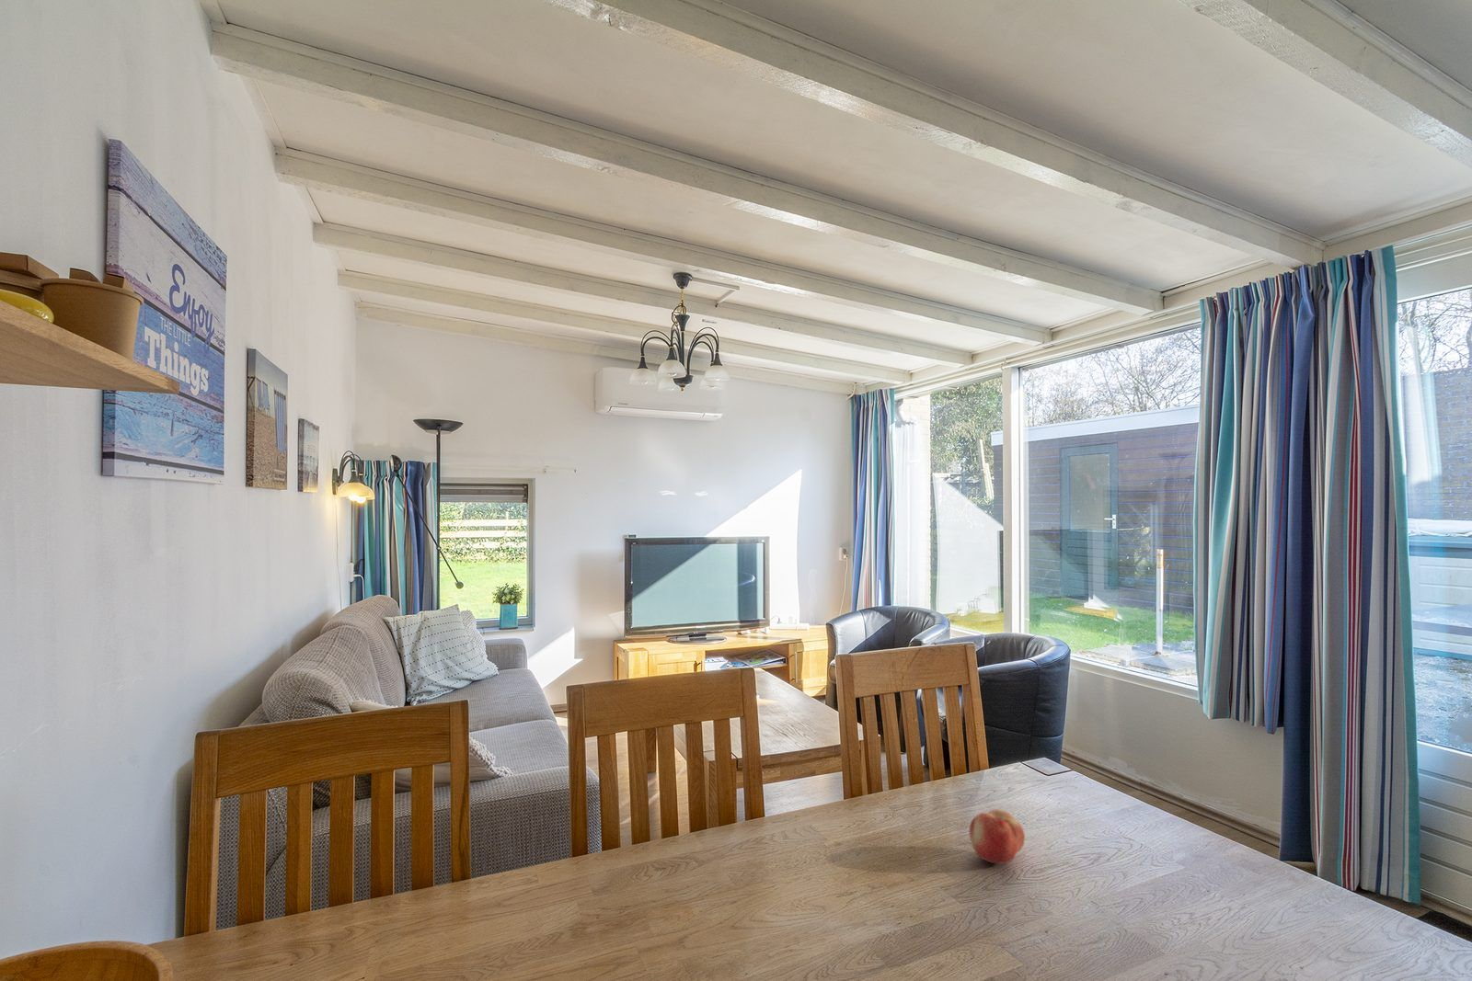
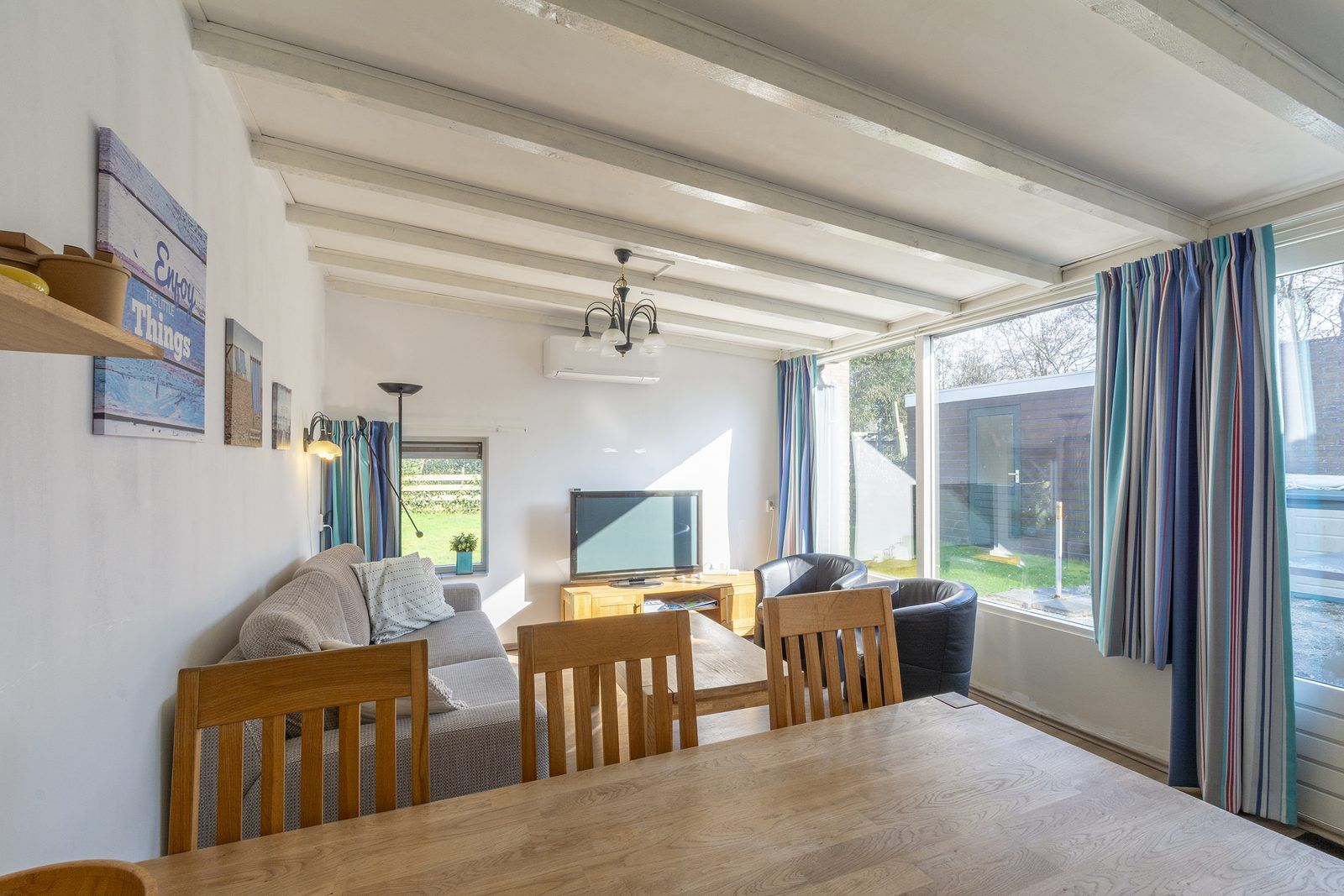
- fruit (997, 835)
